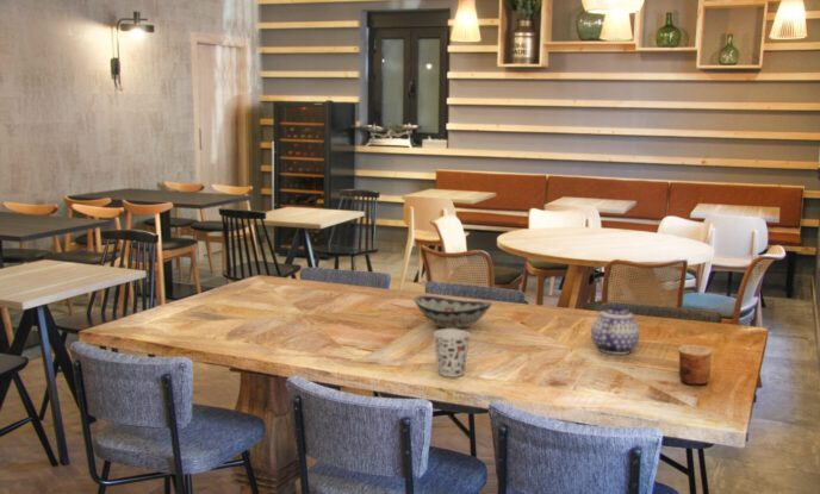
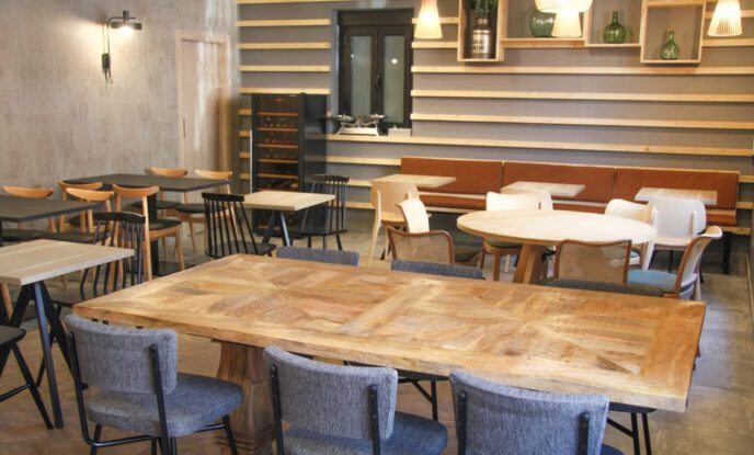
- decorative bowl (452, 313)
- teapot (615, 327)
- cup (451, 352)
- cup (694, 364)
